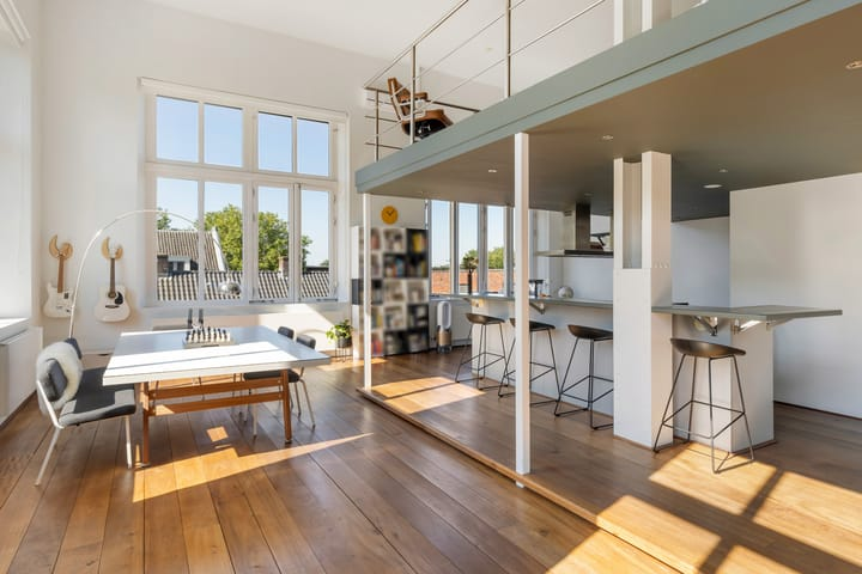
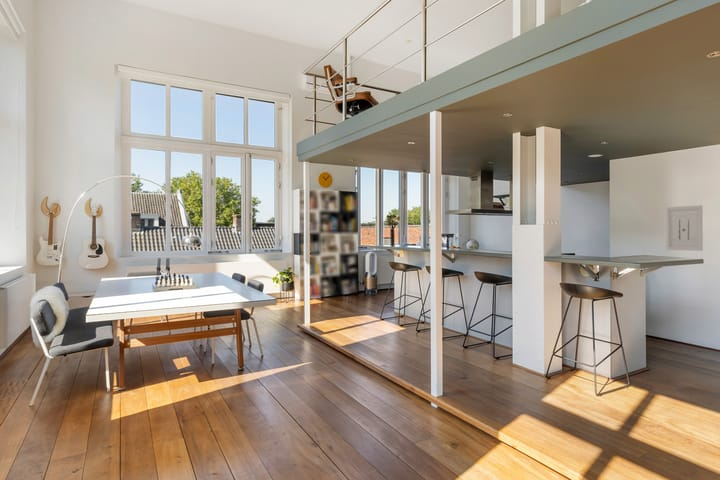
+ wall art (683, 228)
